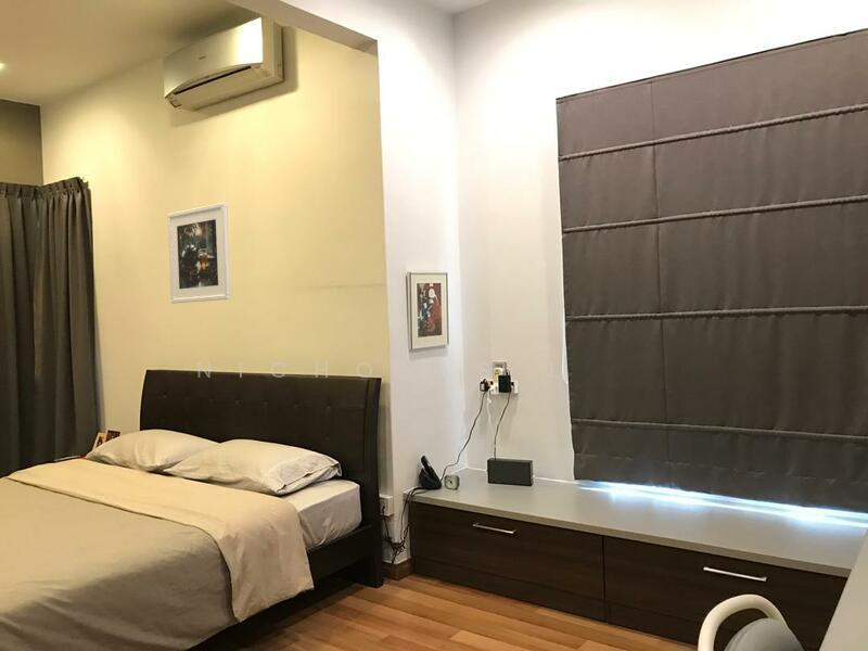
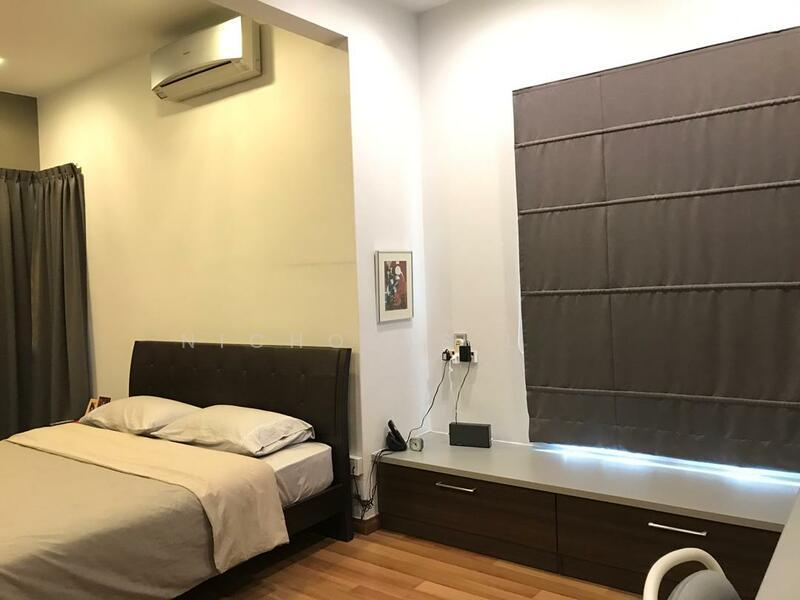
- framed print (197, 255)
